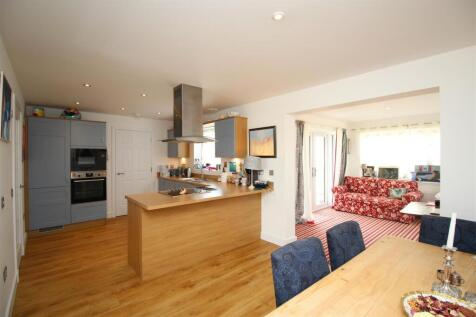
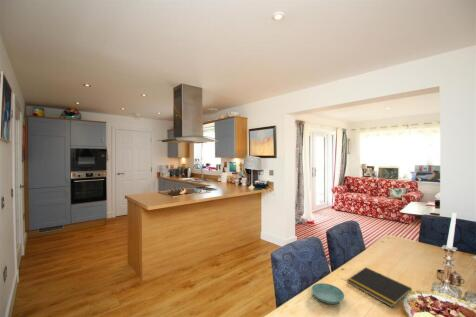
+ saucer (327, 294)
+ notepad (377, 284)
